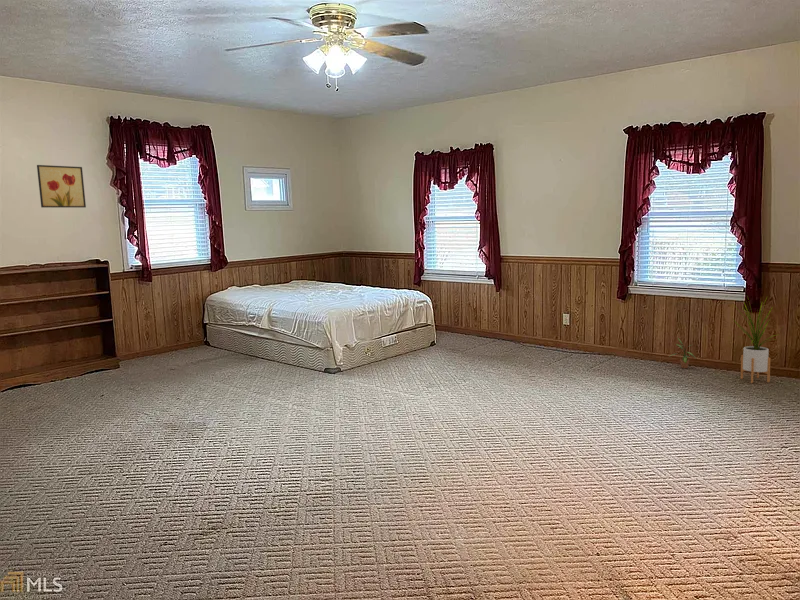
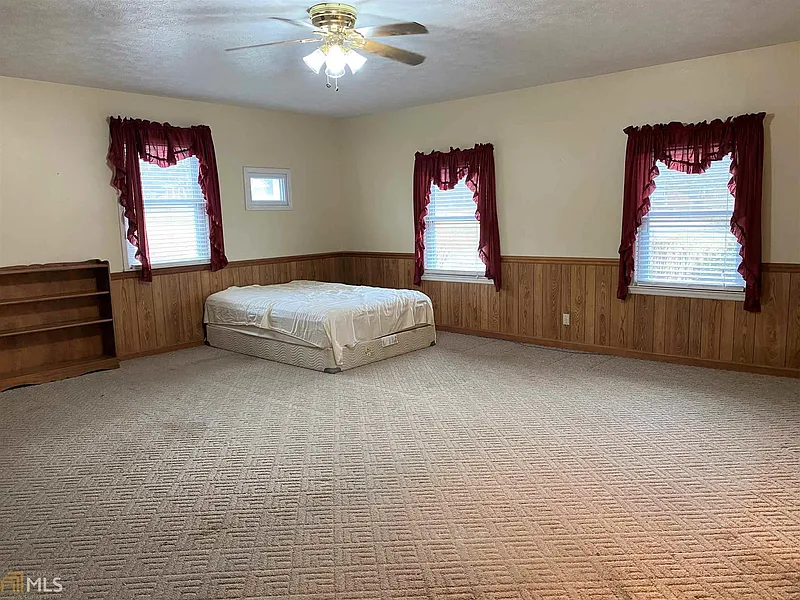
- potted plant (684, 352)
- house plant (757, 338)
- wall art (61, 186)
